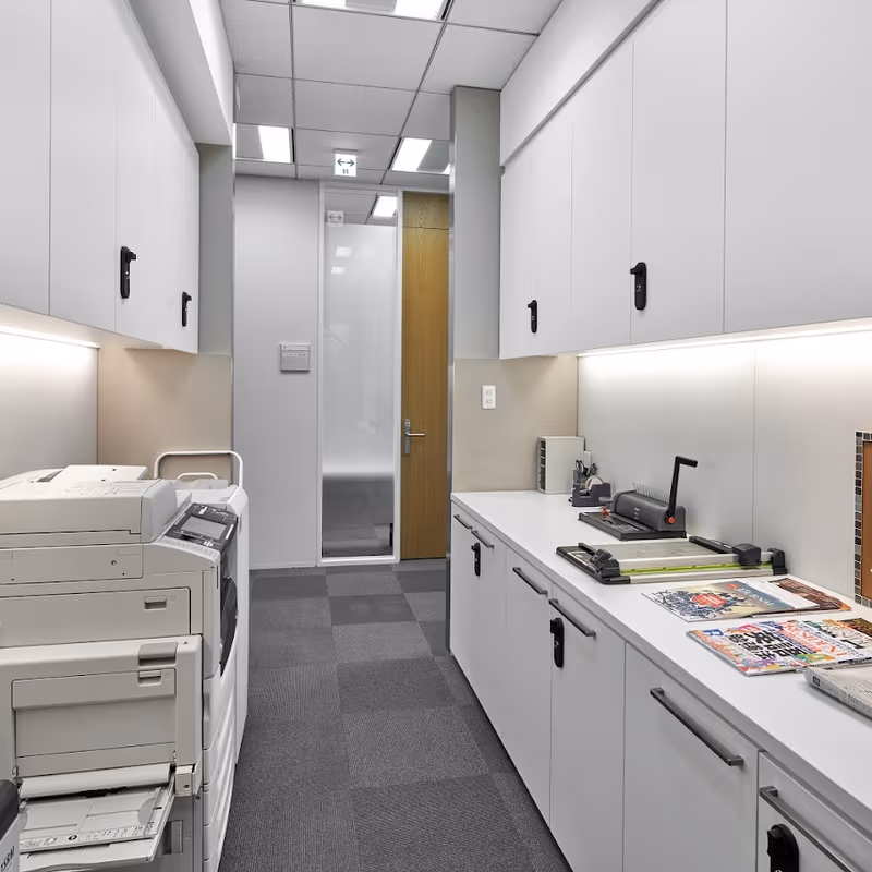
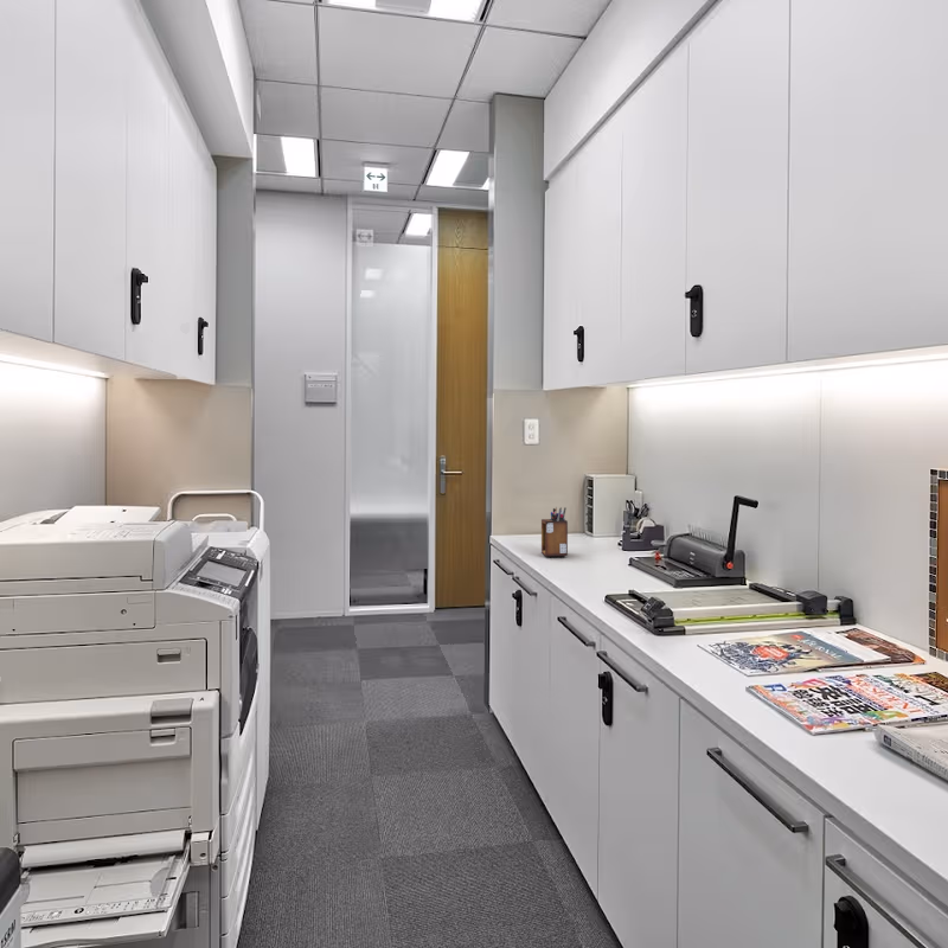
+ desk organizer (553, 530)
